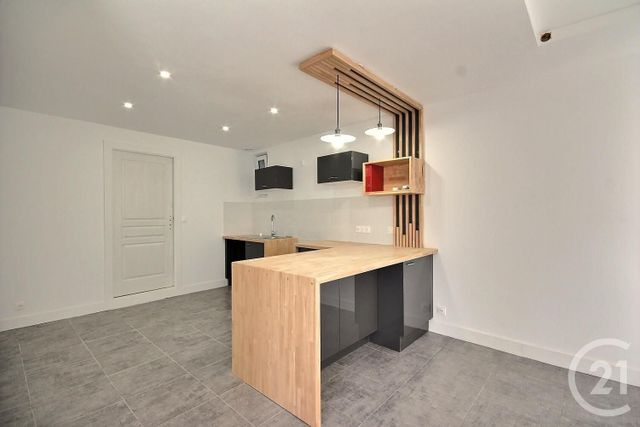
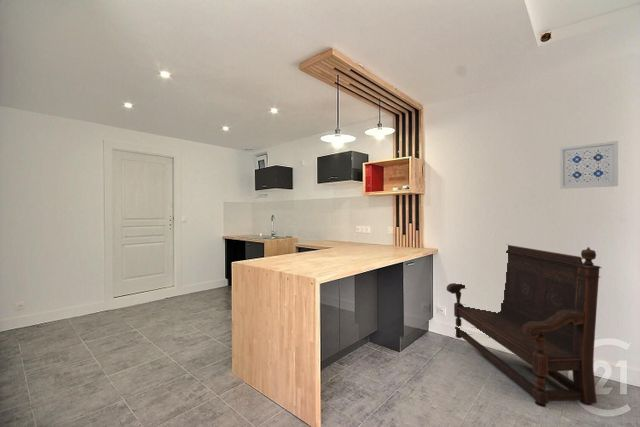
+ wall art (587, 166)
+ bench (507, 301)
